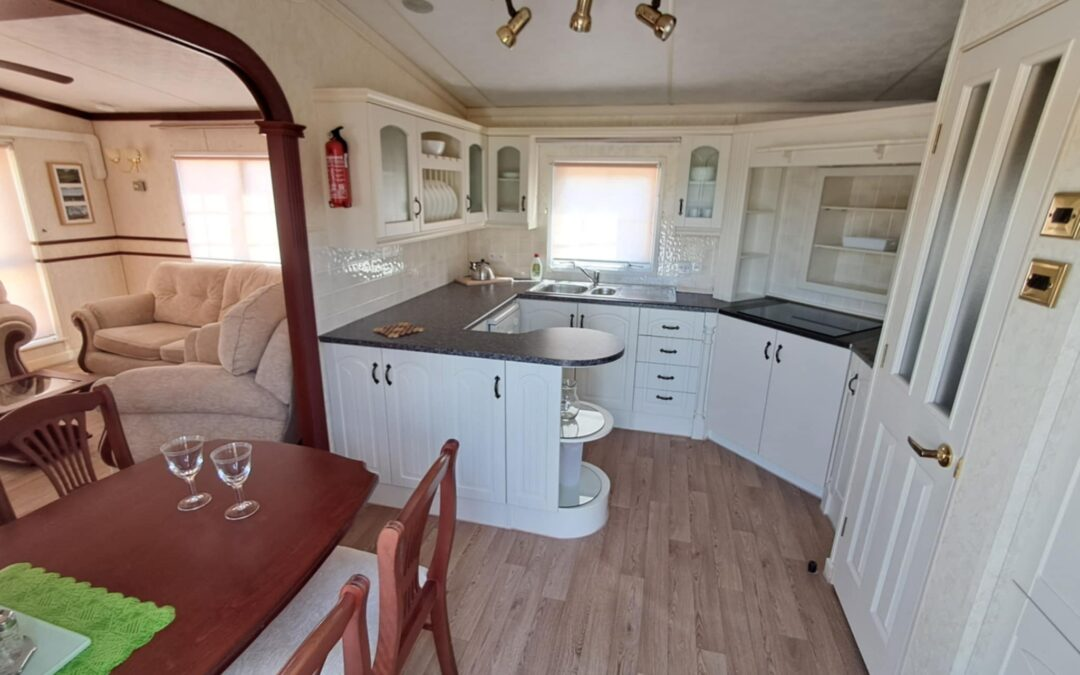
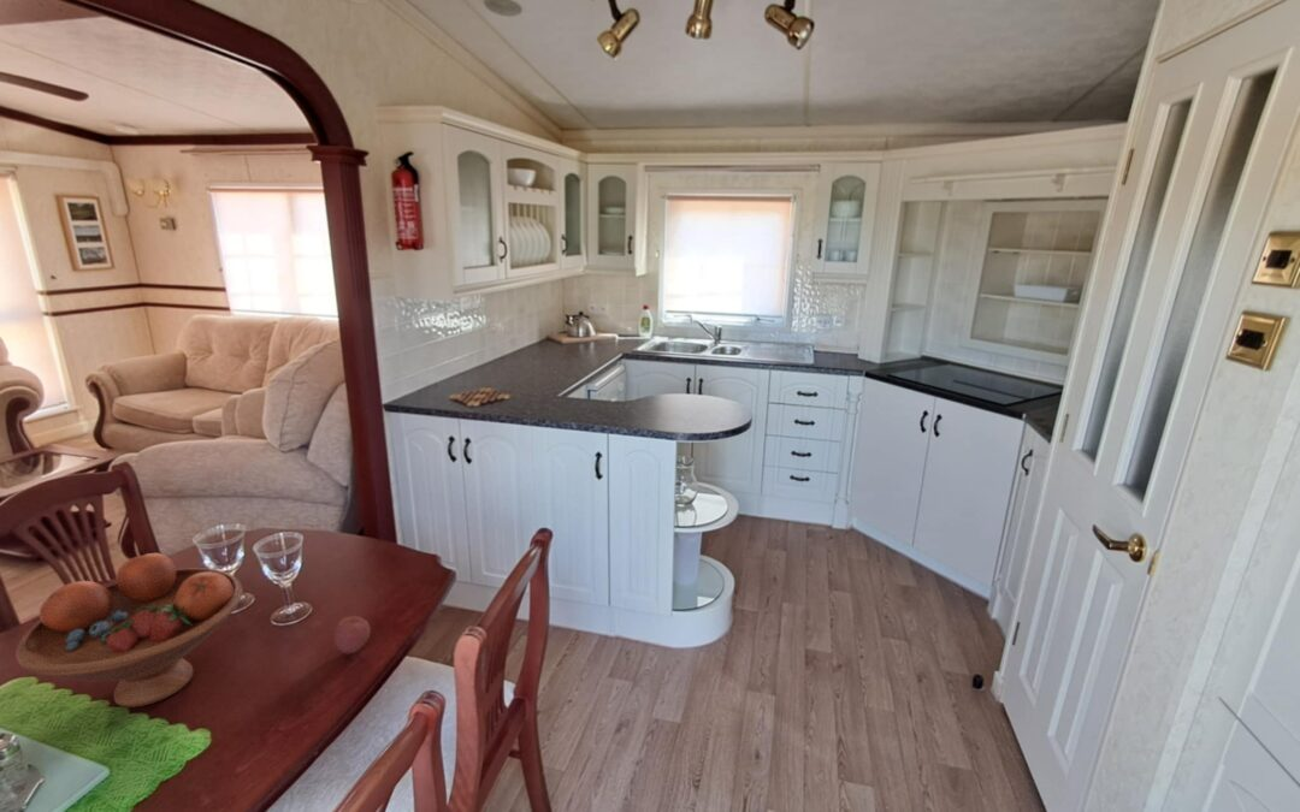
+ fruit (351, 634)
+ fruit bowl (144, 634)
